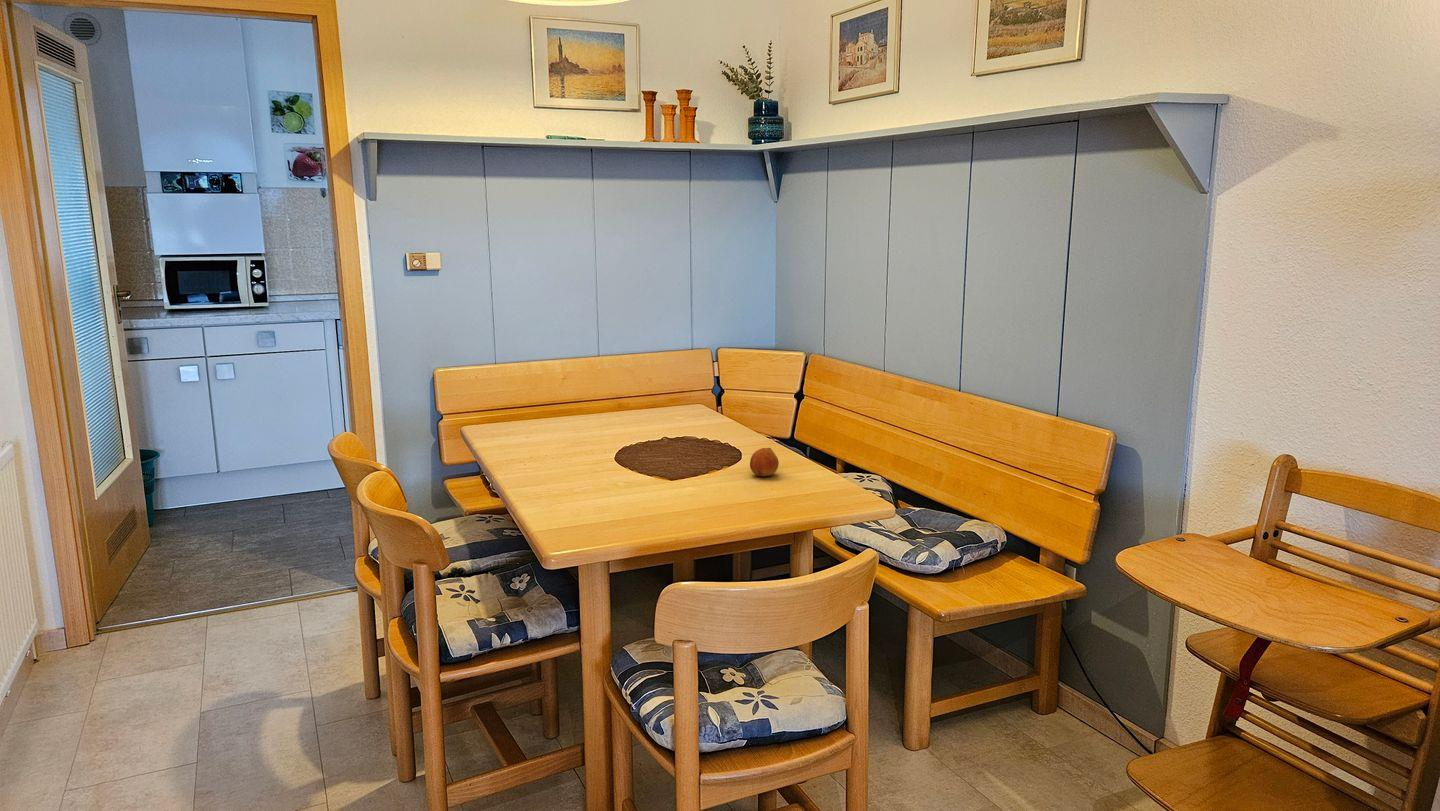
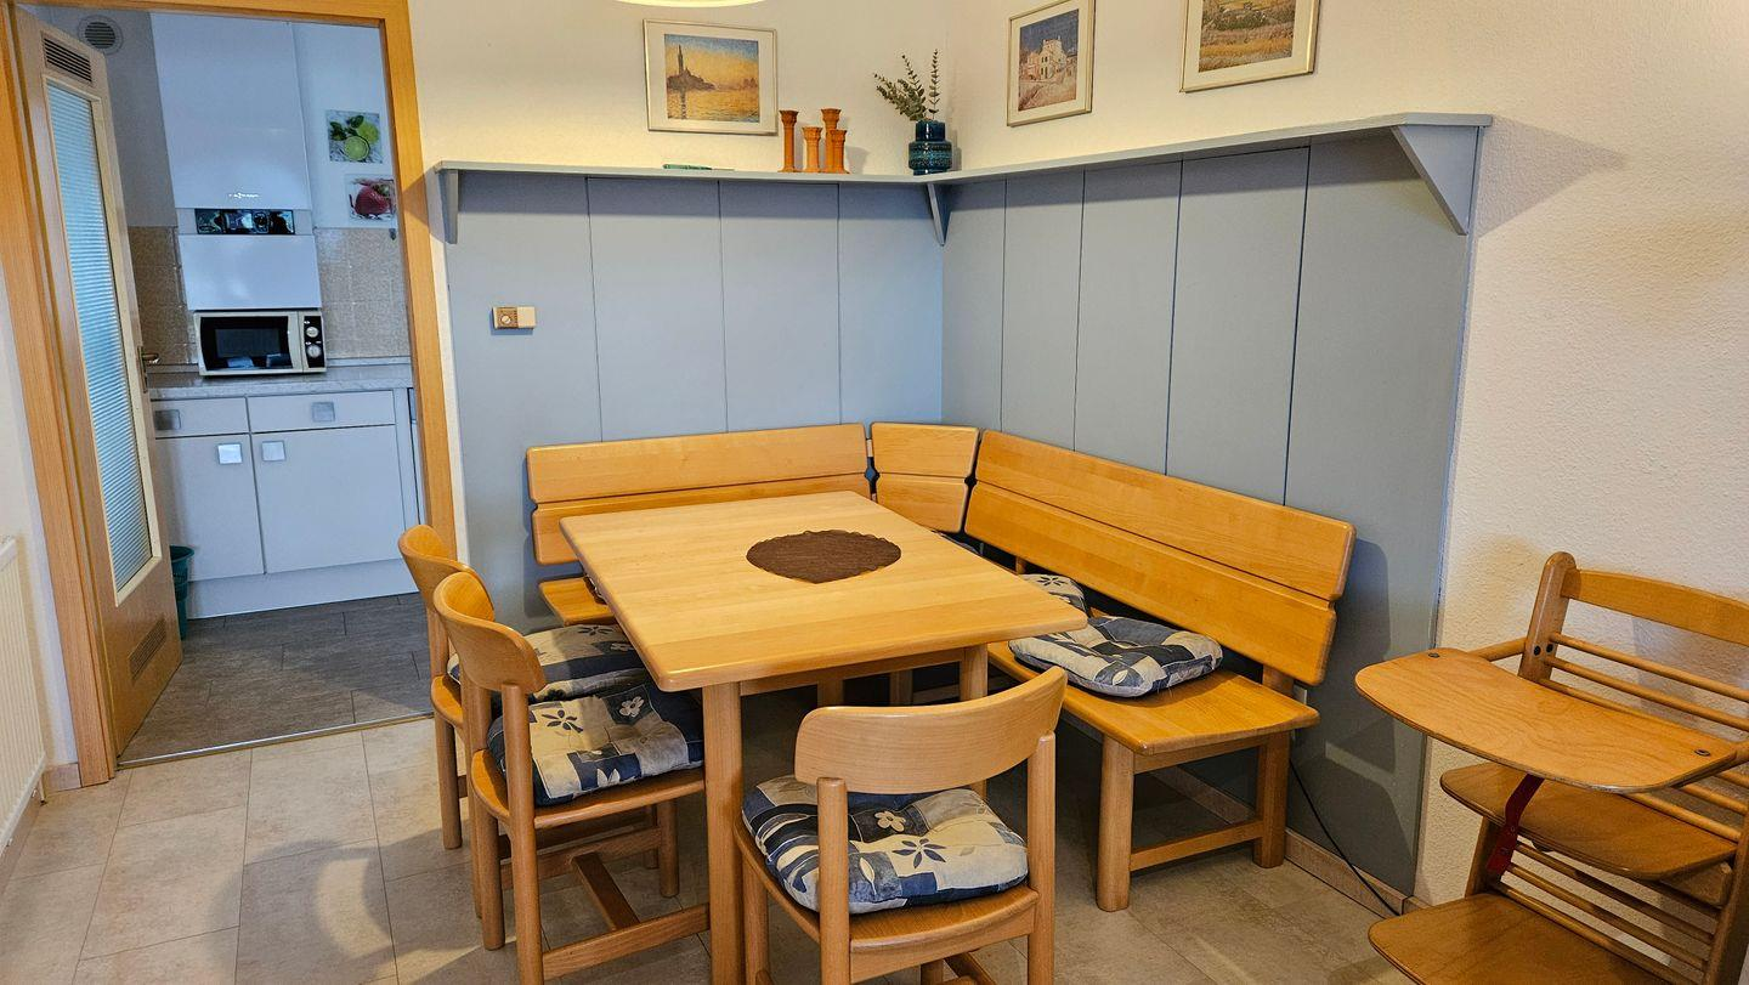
- fruit (764, 461)
